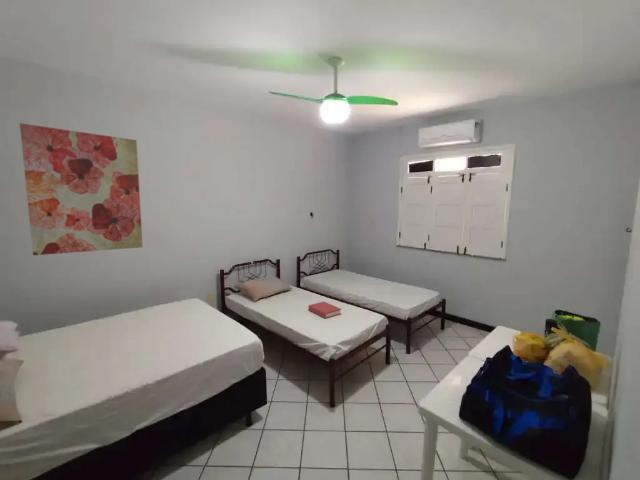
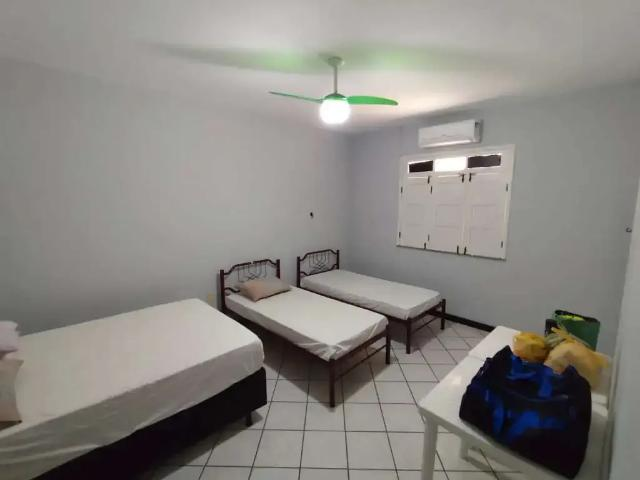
- wall art (88, 193)
- hardback book (324, 309)
